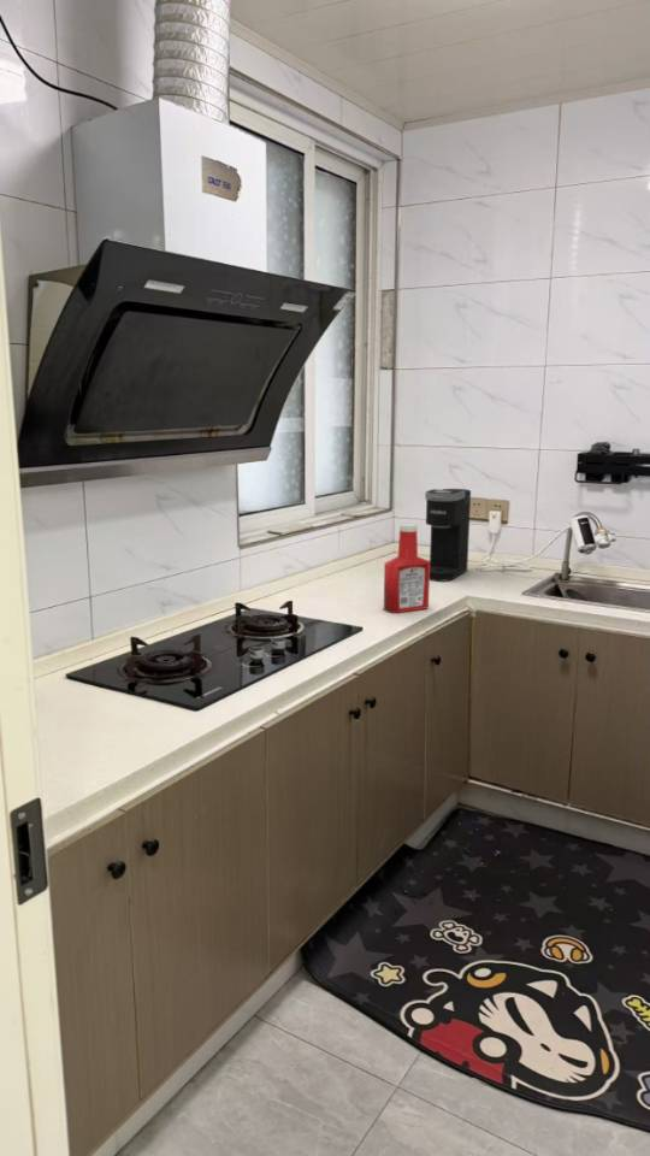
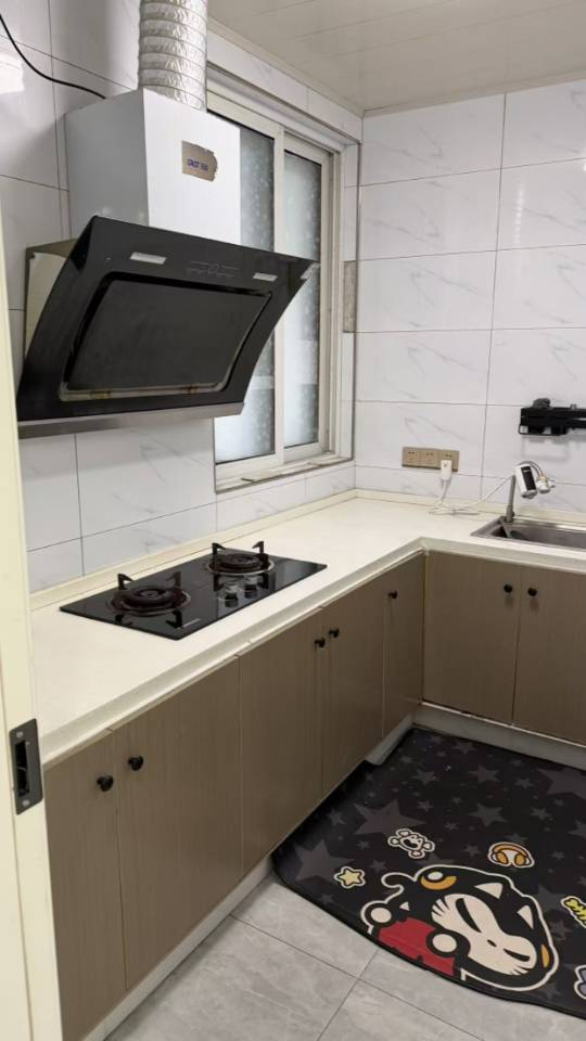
- soap bottle (407, 566)
- coffee maker (447, 531)
